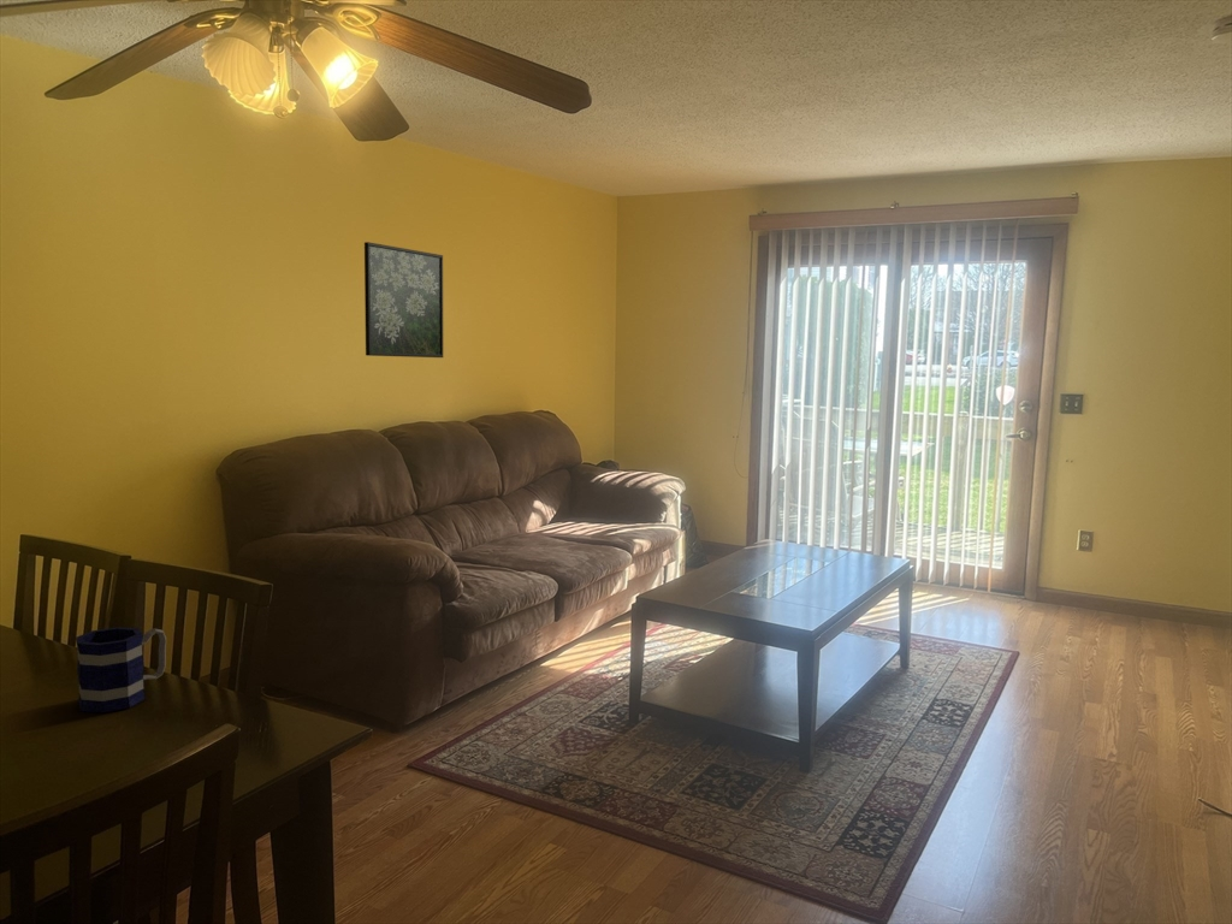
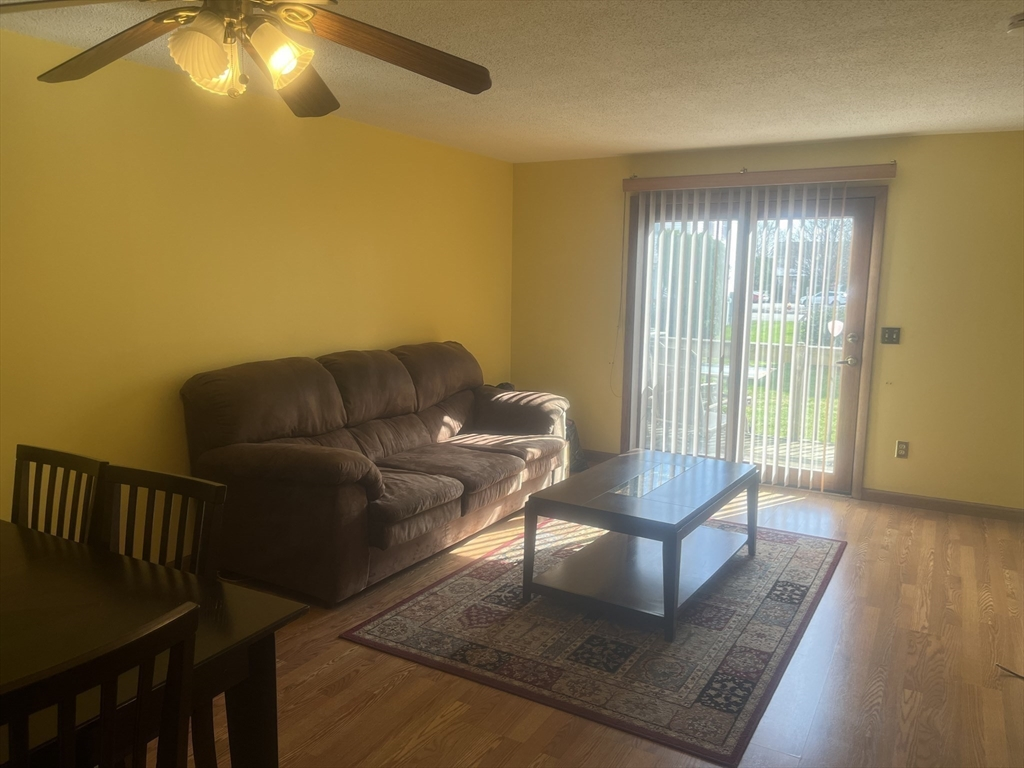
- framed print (405, 303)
- mug (124, 664)
